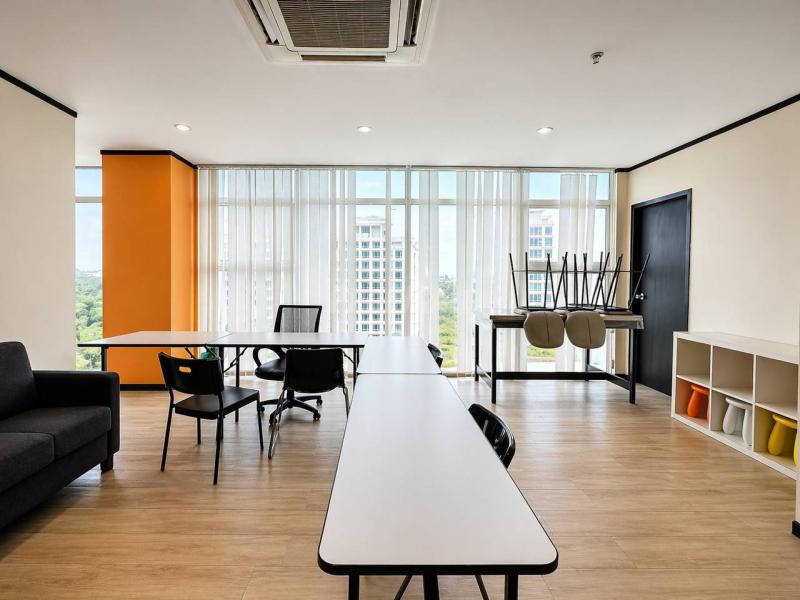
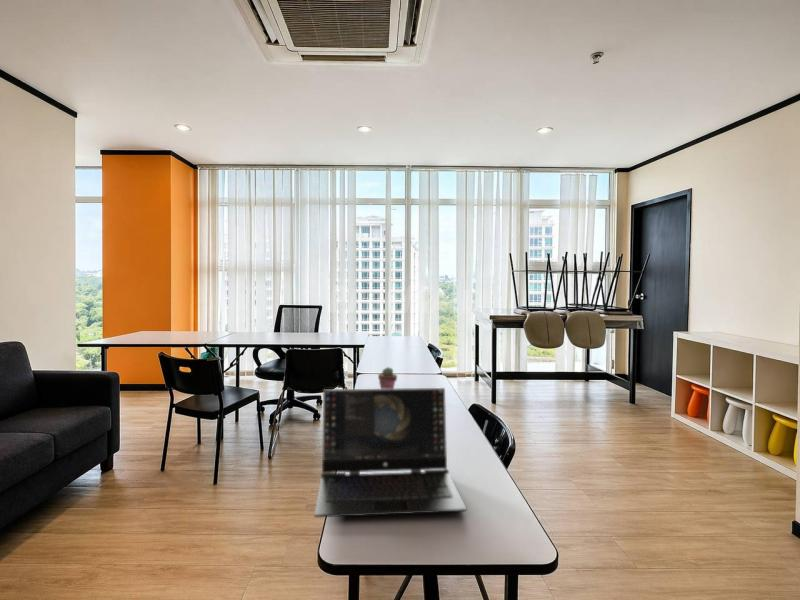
+ potted succulent (387, 379)
+ laptop (387, 446)
